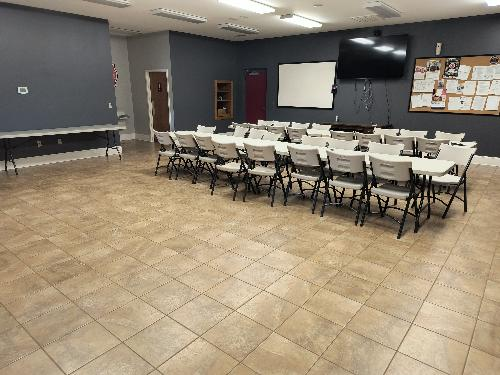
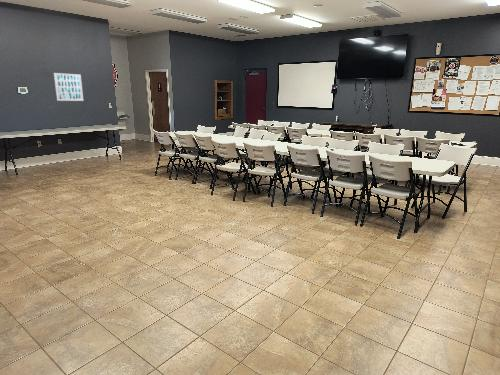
+ wall art (69, 87)
